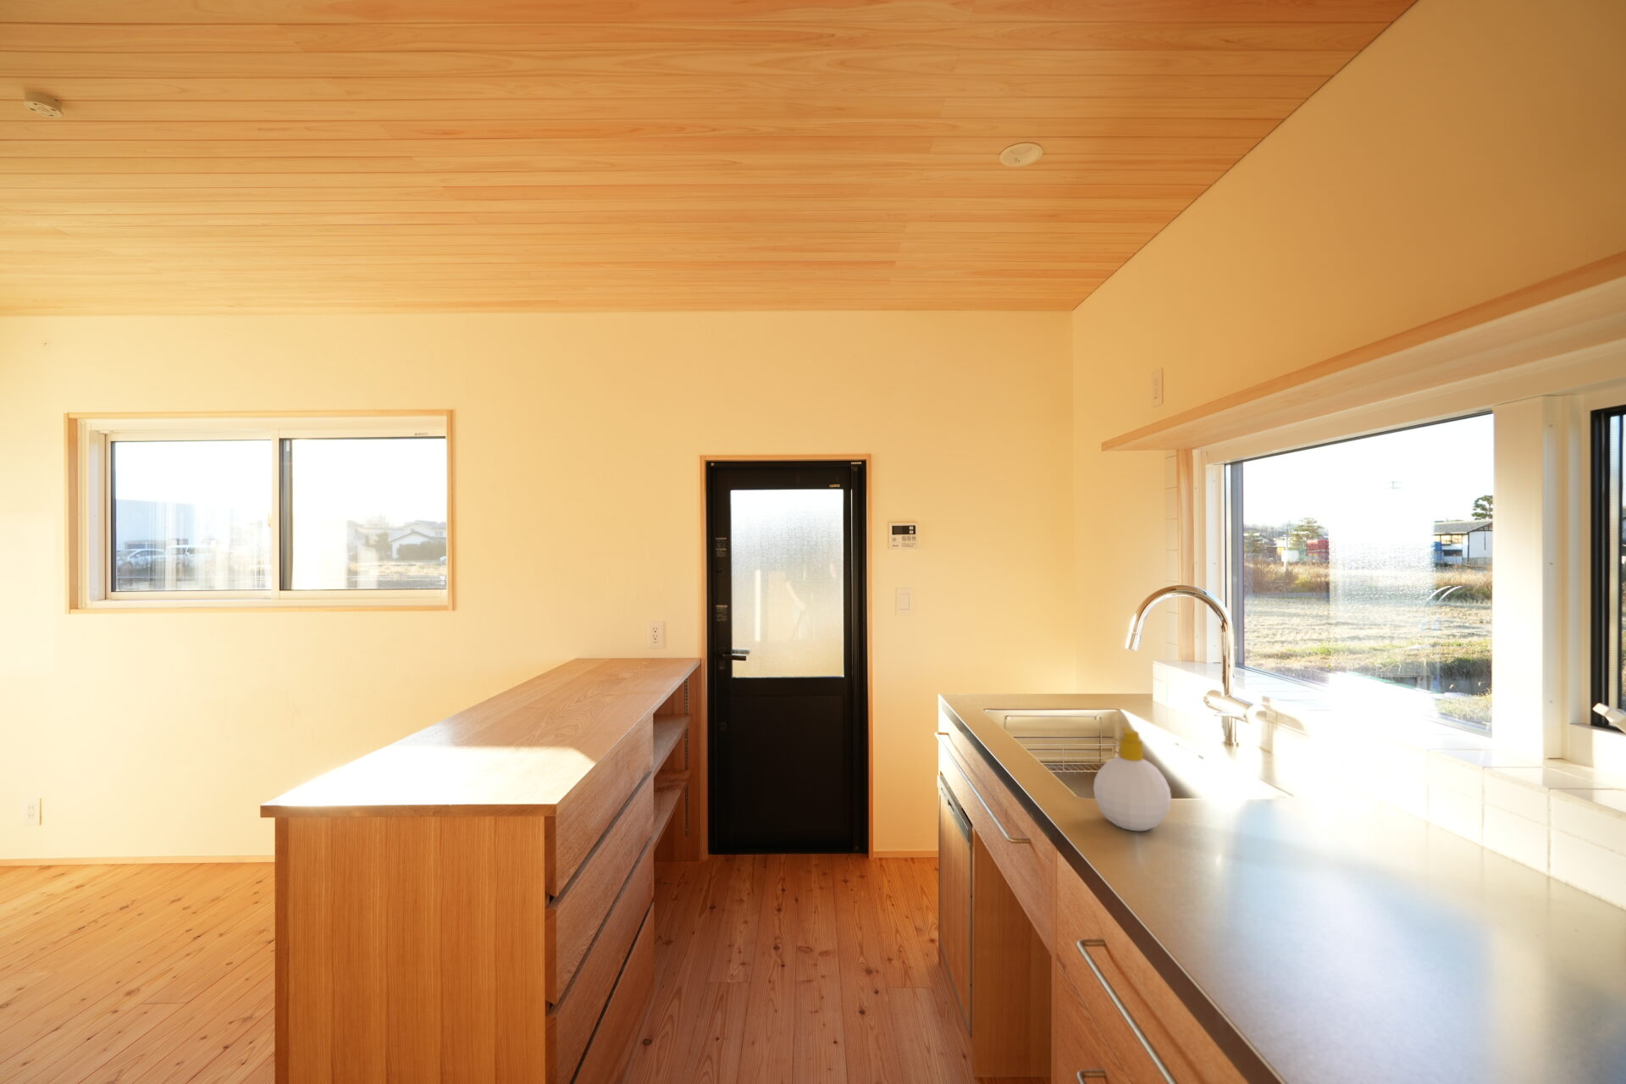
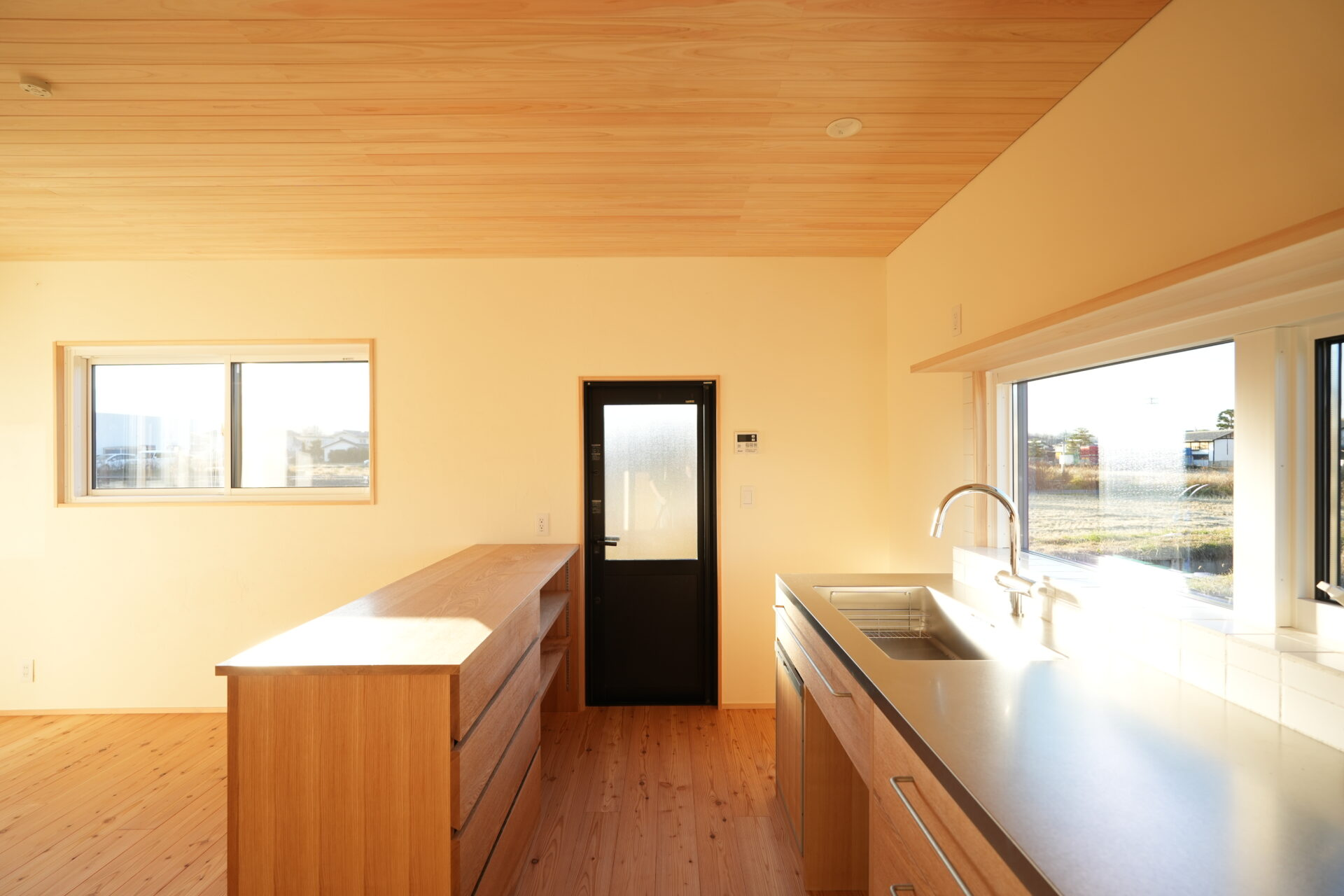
- soap bottle (1131, 778)
